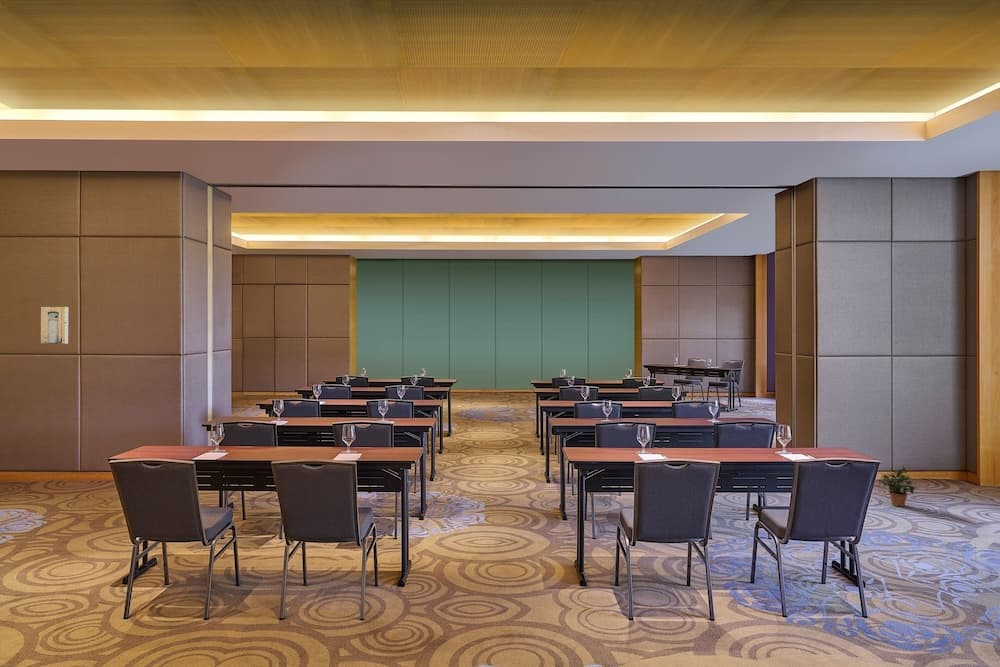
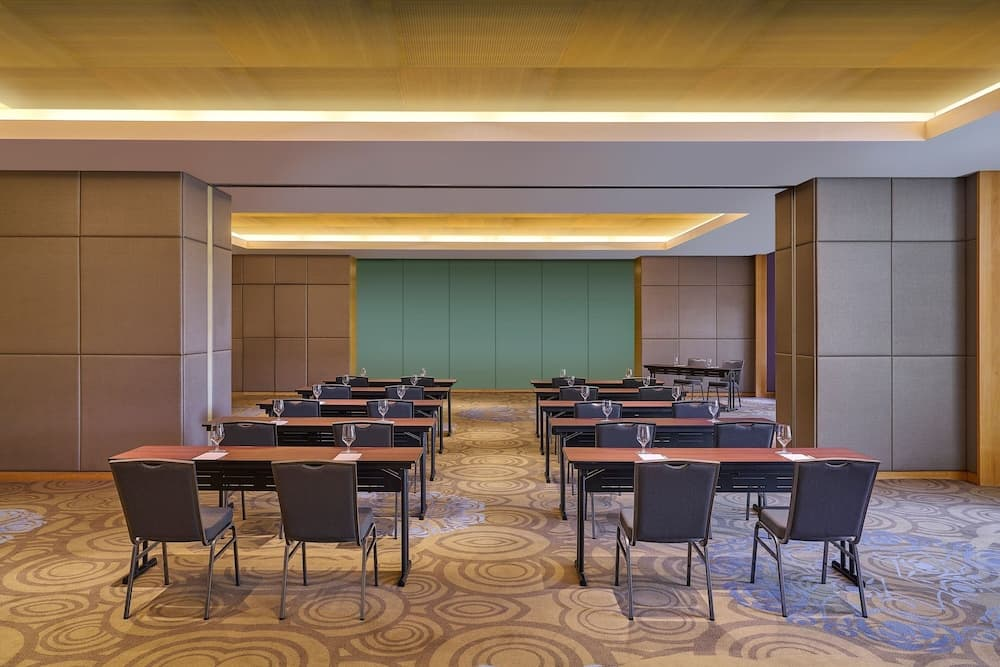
- potted plant (895, 486)
- wall art (54, 325)
